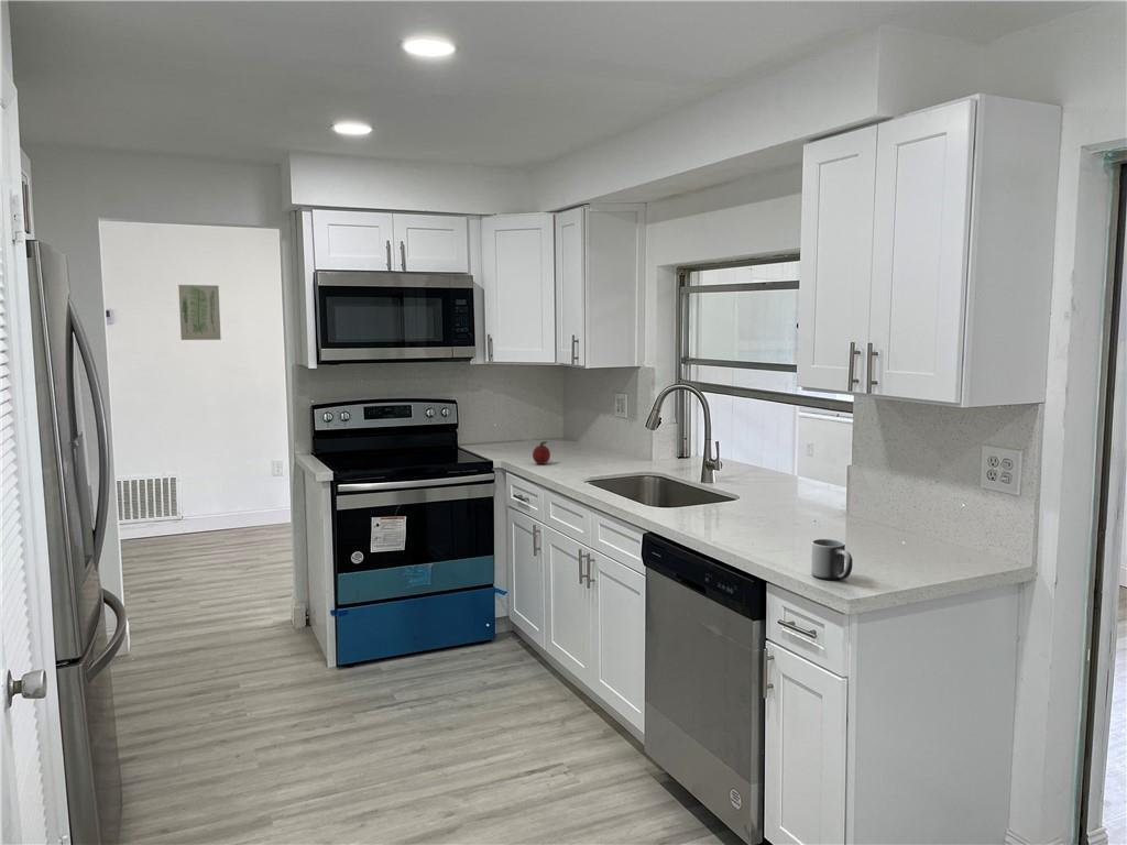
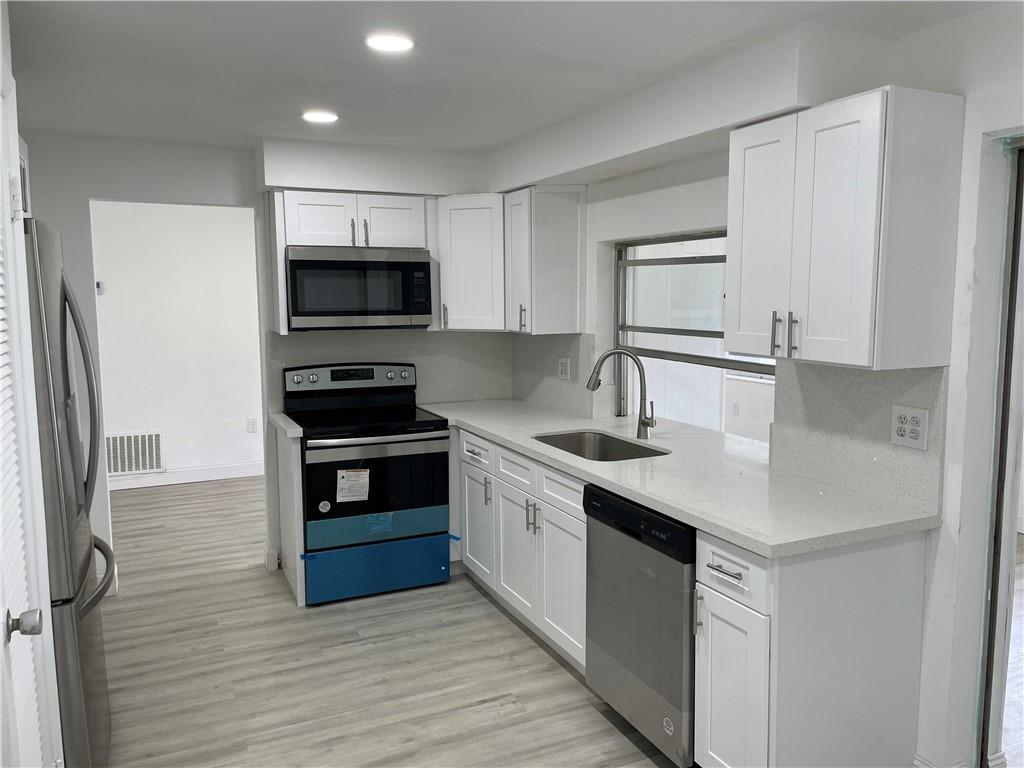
- mug (832, 561)
- fruit (541, 452)
- wall art (199, 312)
